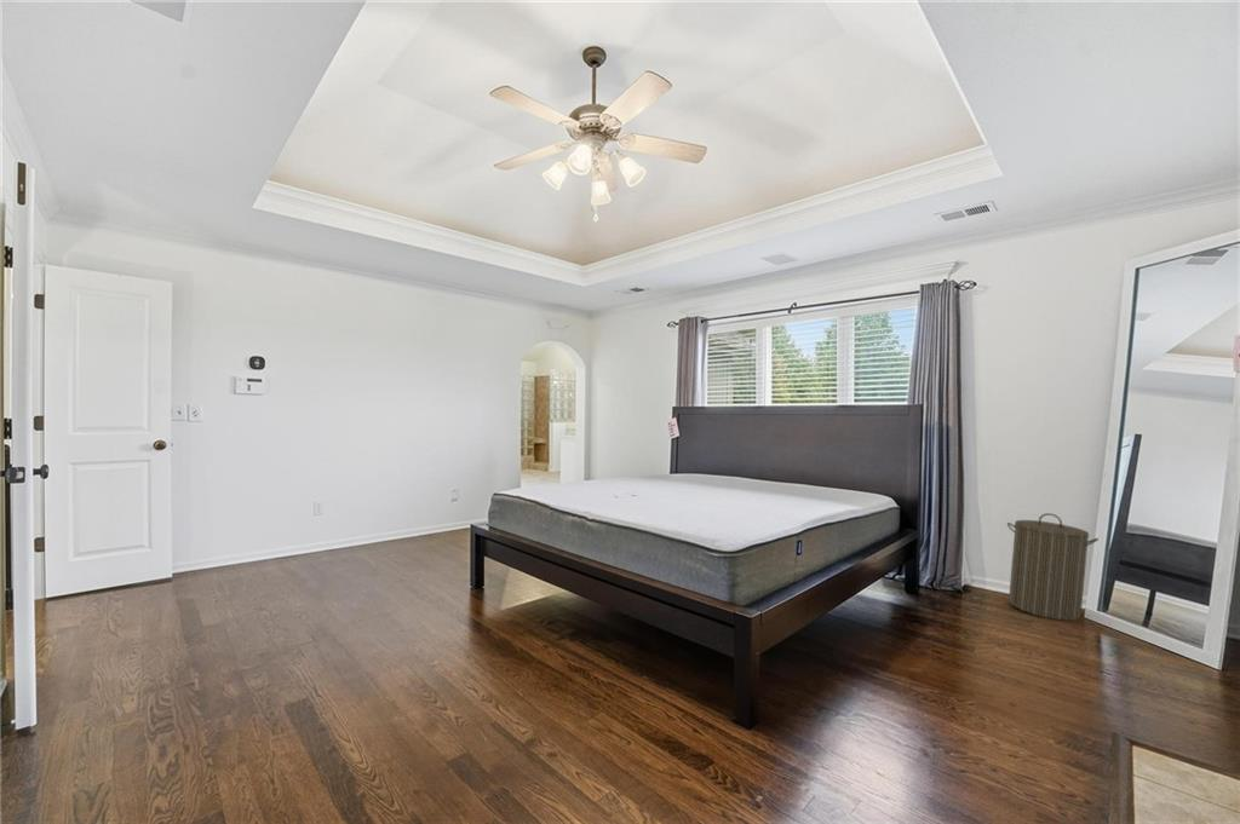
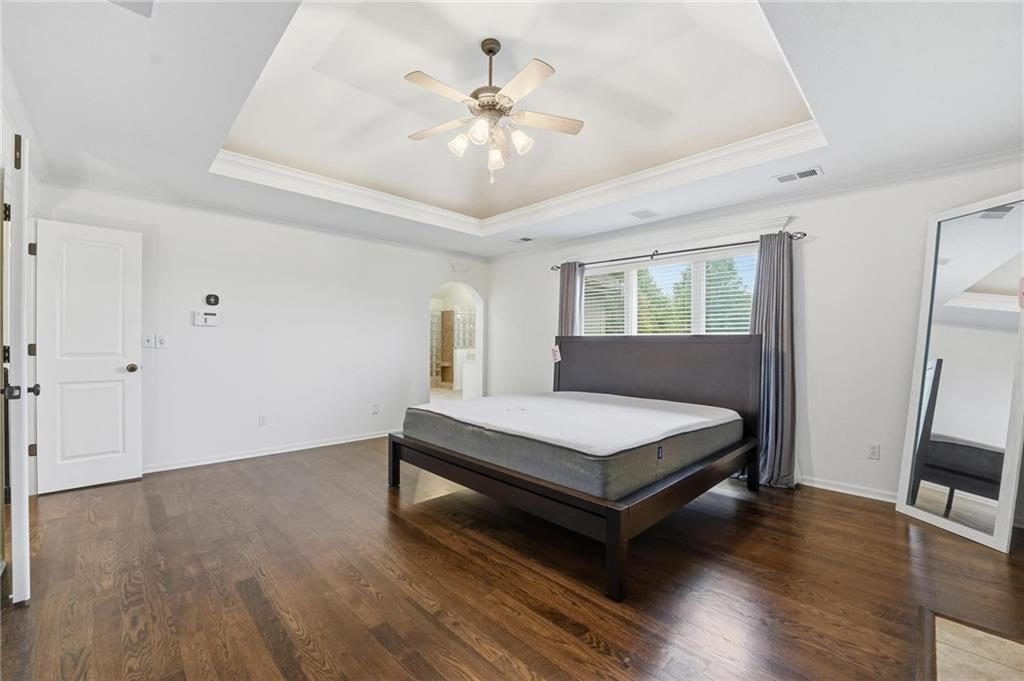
- laundry hamper (1047, 561)
